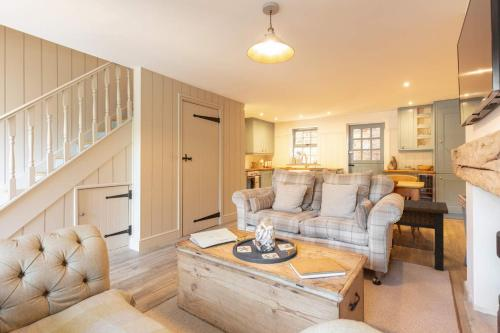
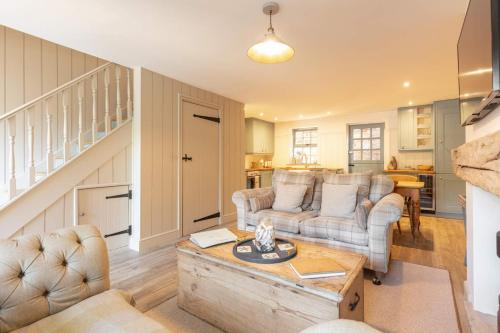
- side table (411, 226)
